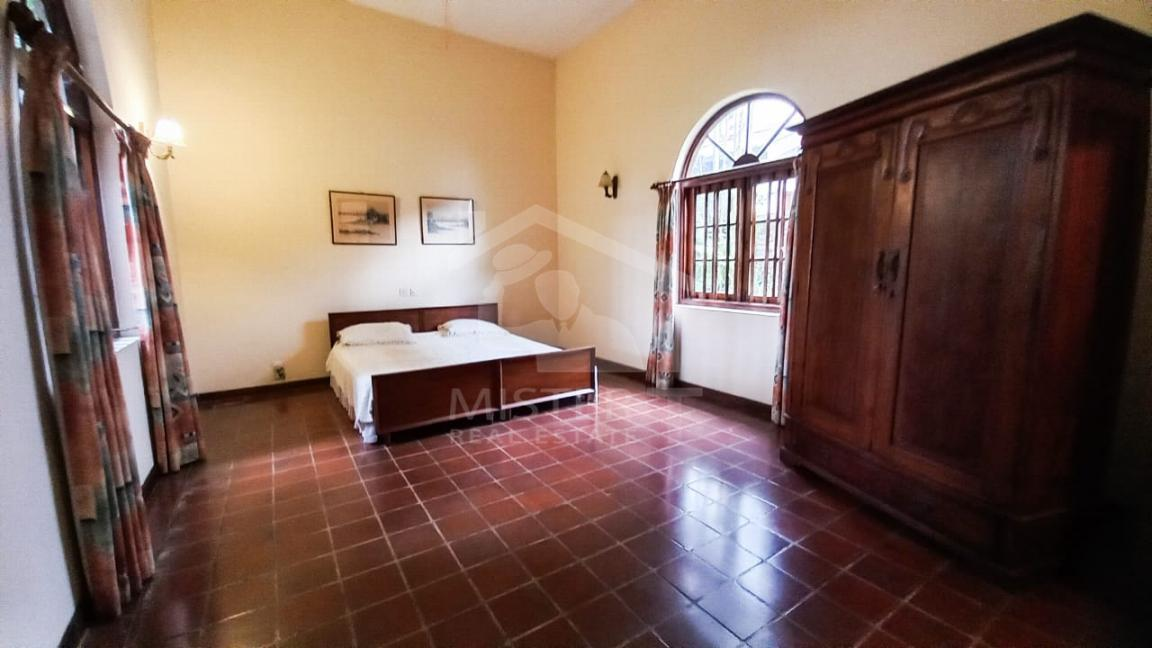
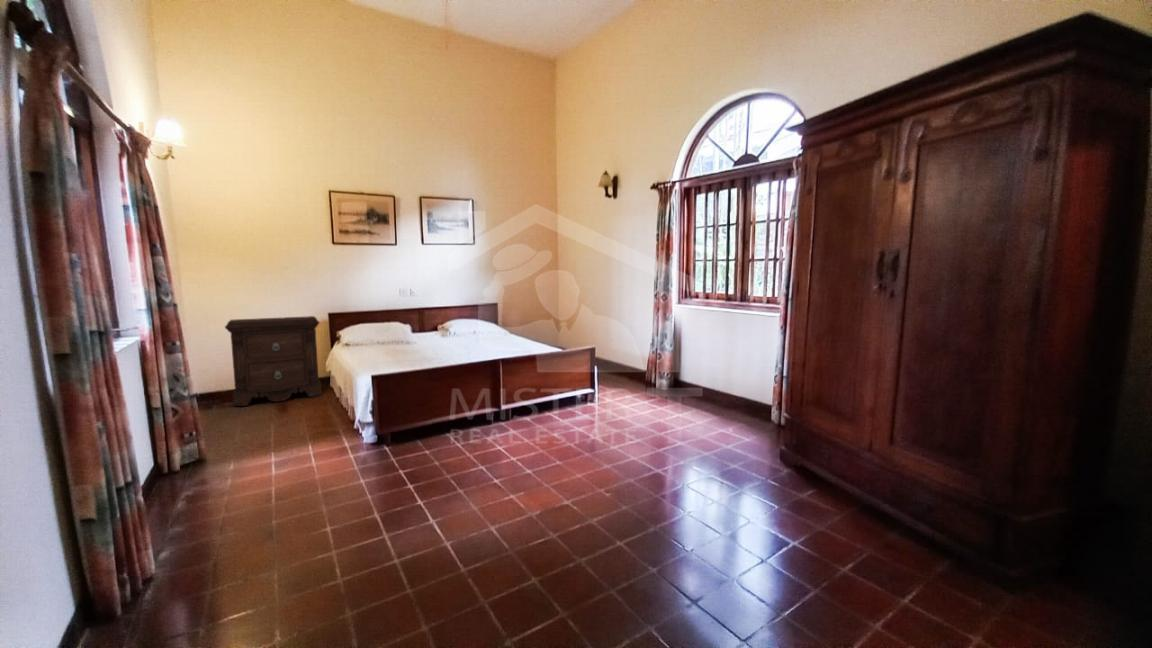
+ nightstand (276, 358)
